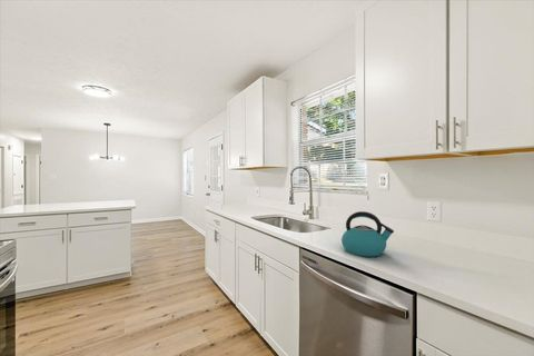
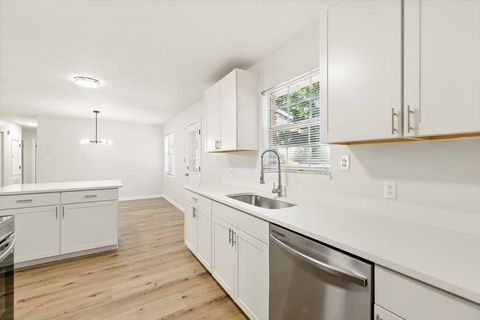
- kettle (366, 231)
